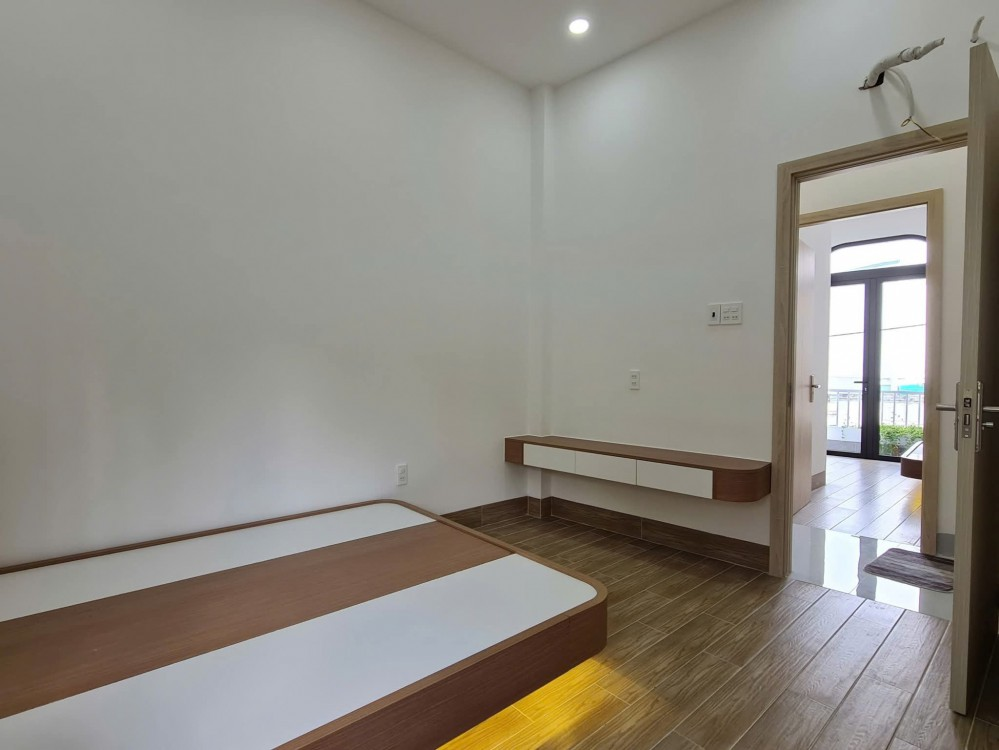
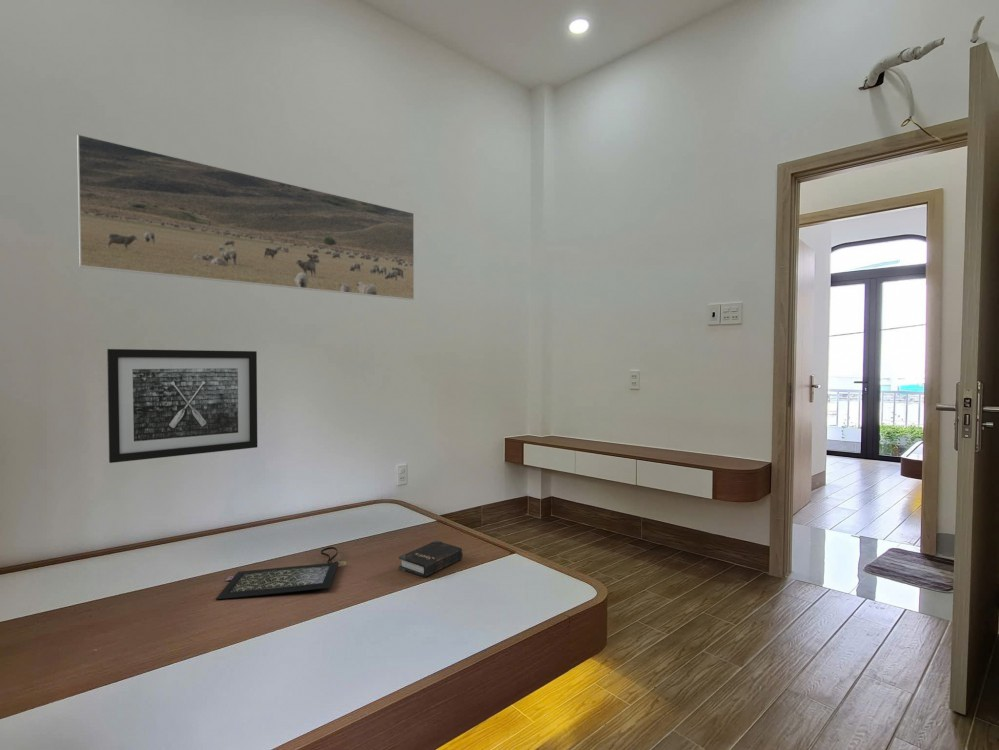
+ clutch bag (288, 577)
+ hardback book (431, 558)
+ wall art (188, 402)
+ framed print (280, 234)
